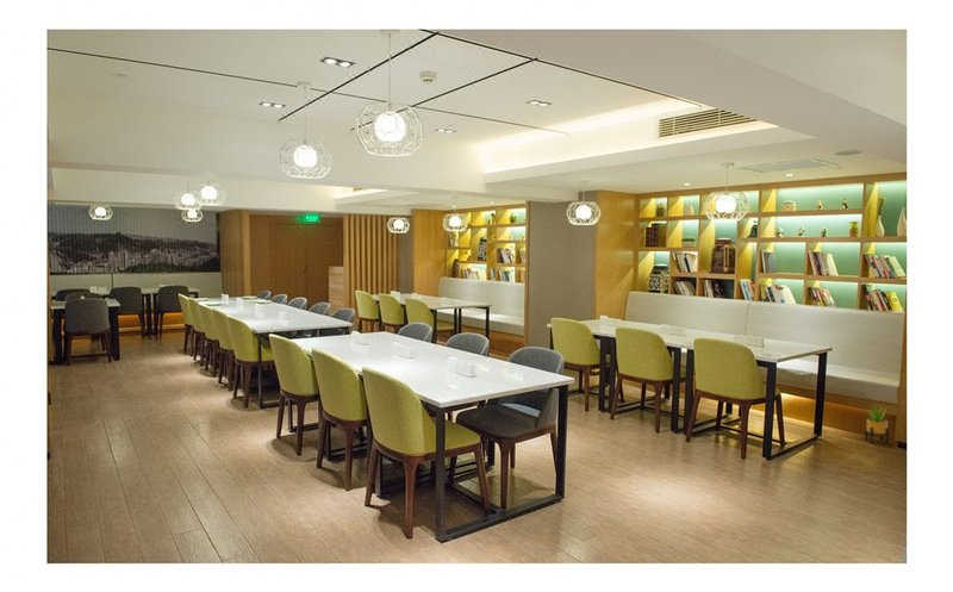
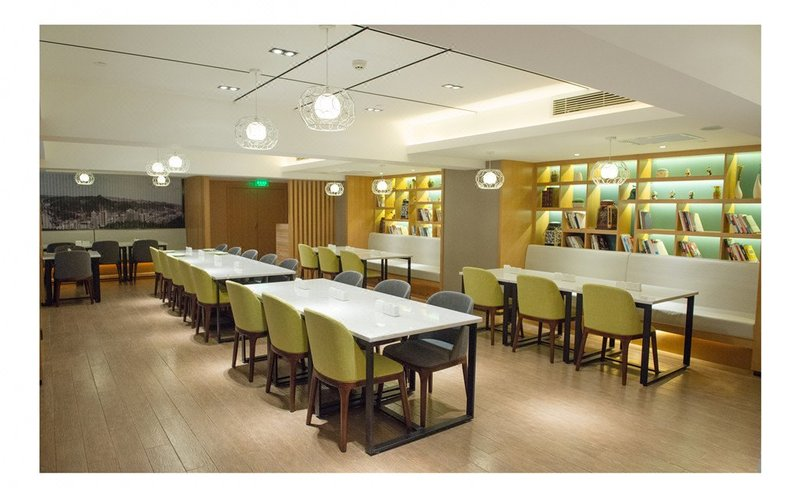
- potted plant (877, 423)
